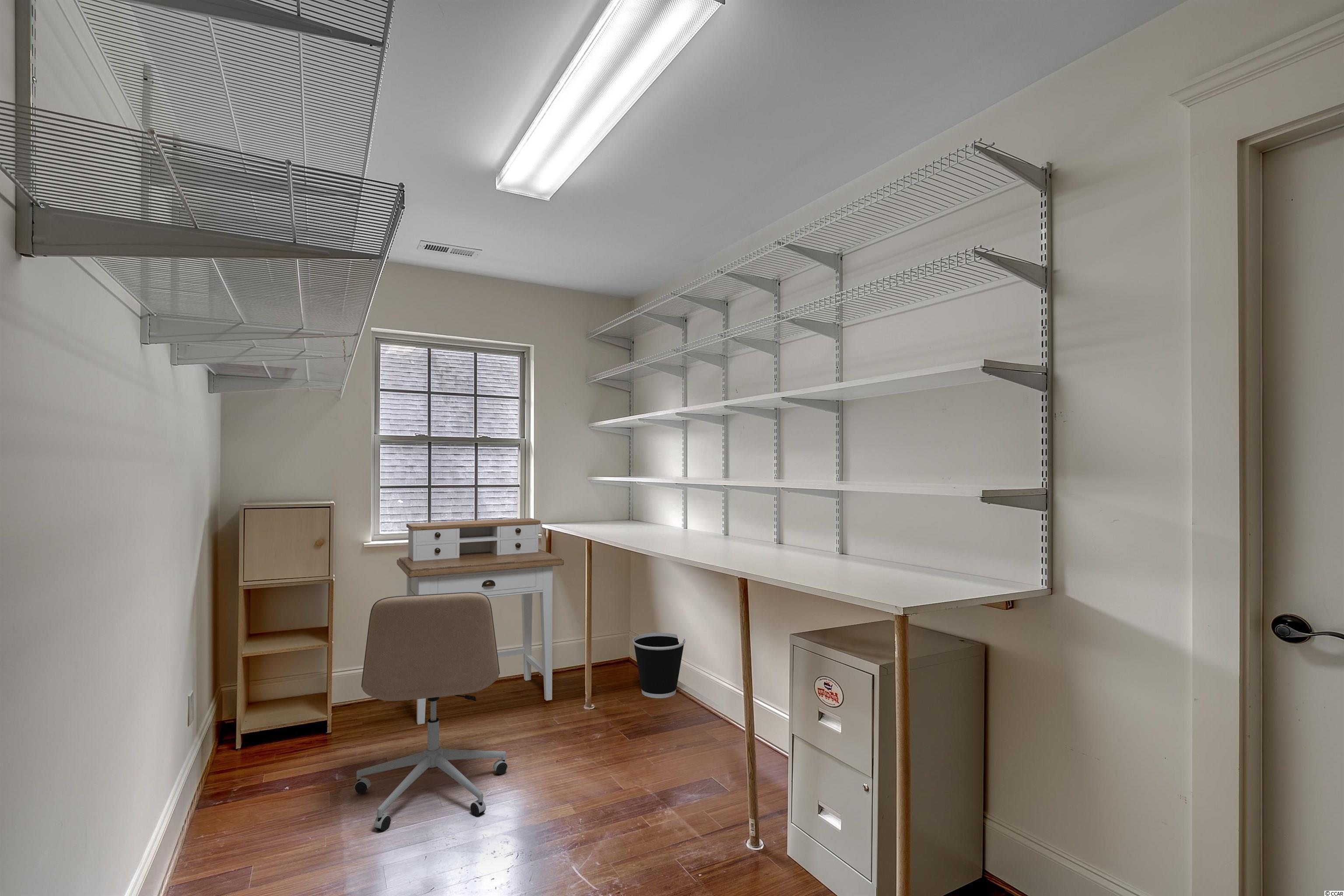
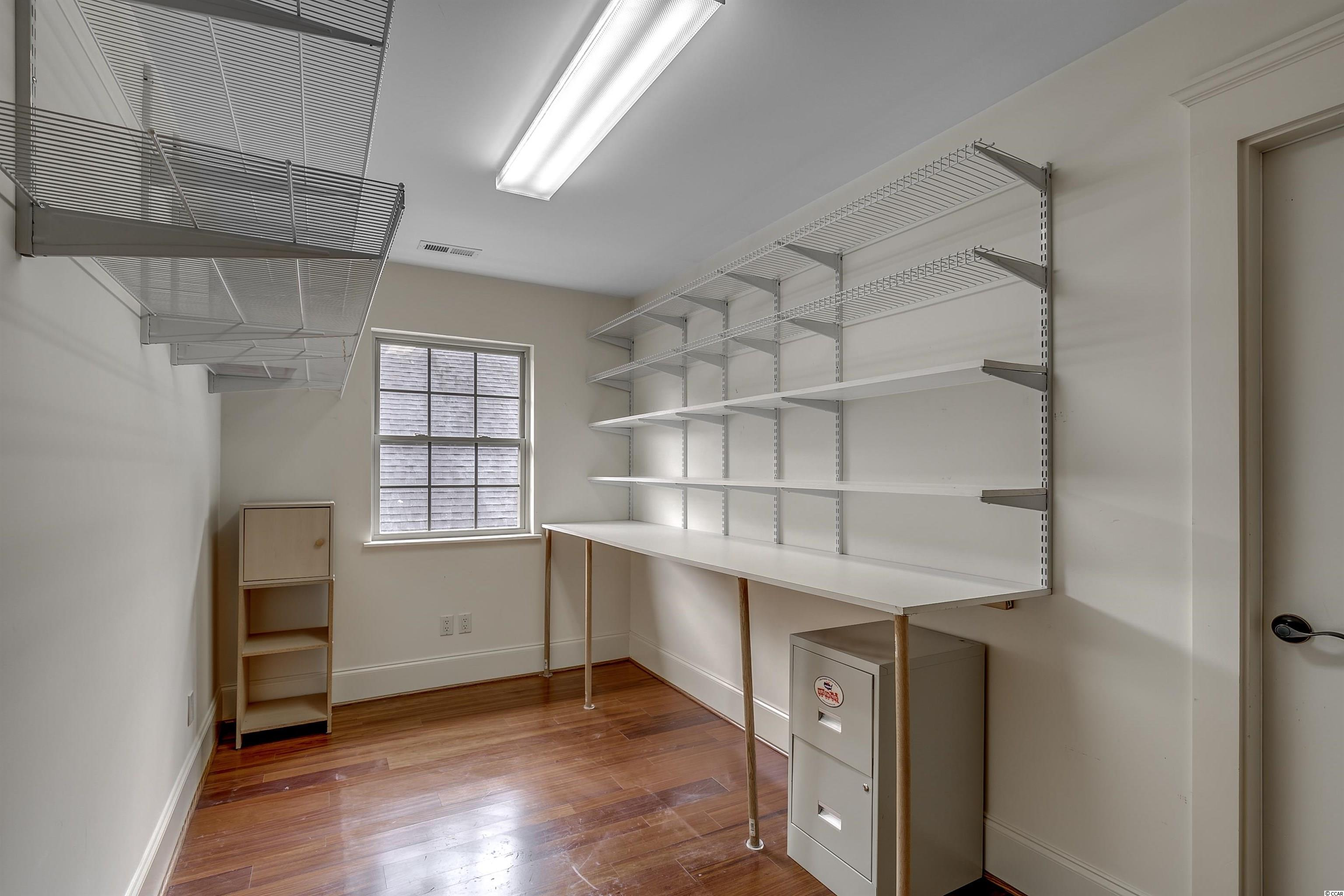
- wastebasket (659, 665)
- desk (488, 597)
- office chair (434, 686)
